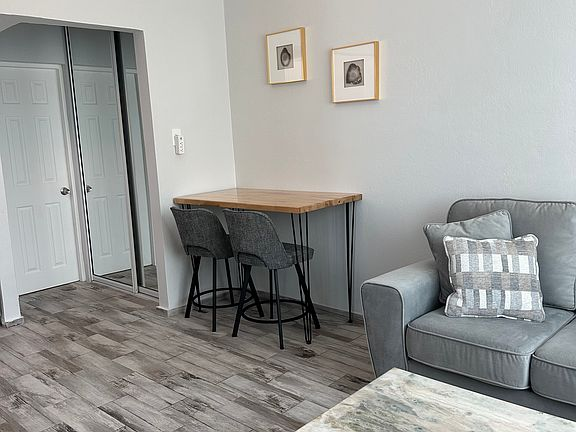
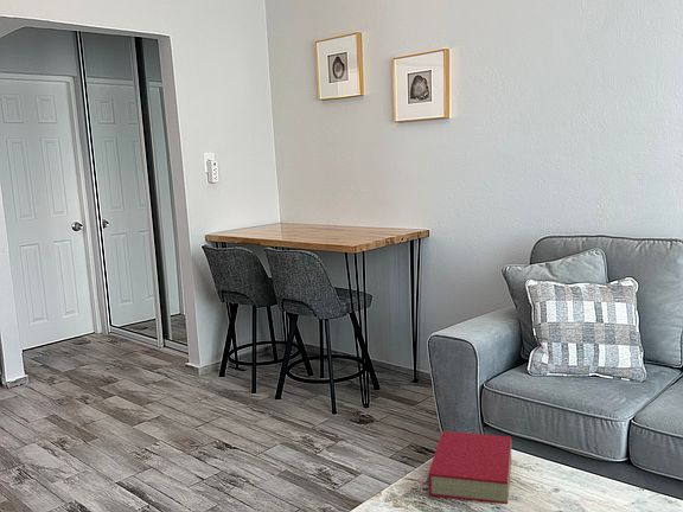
+ book (472, 465)
